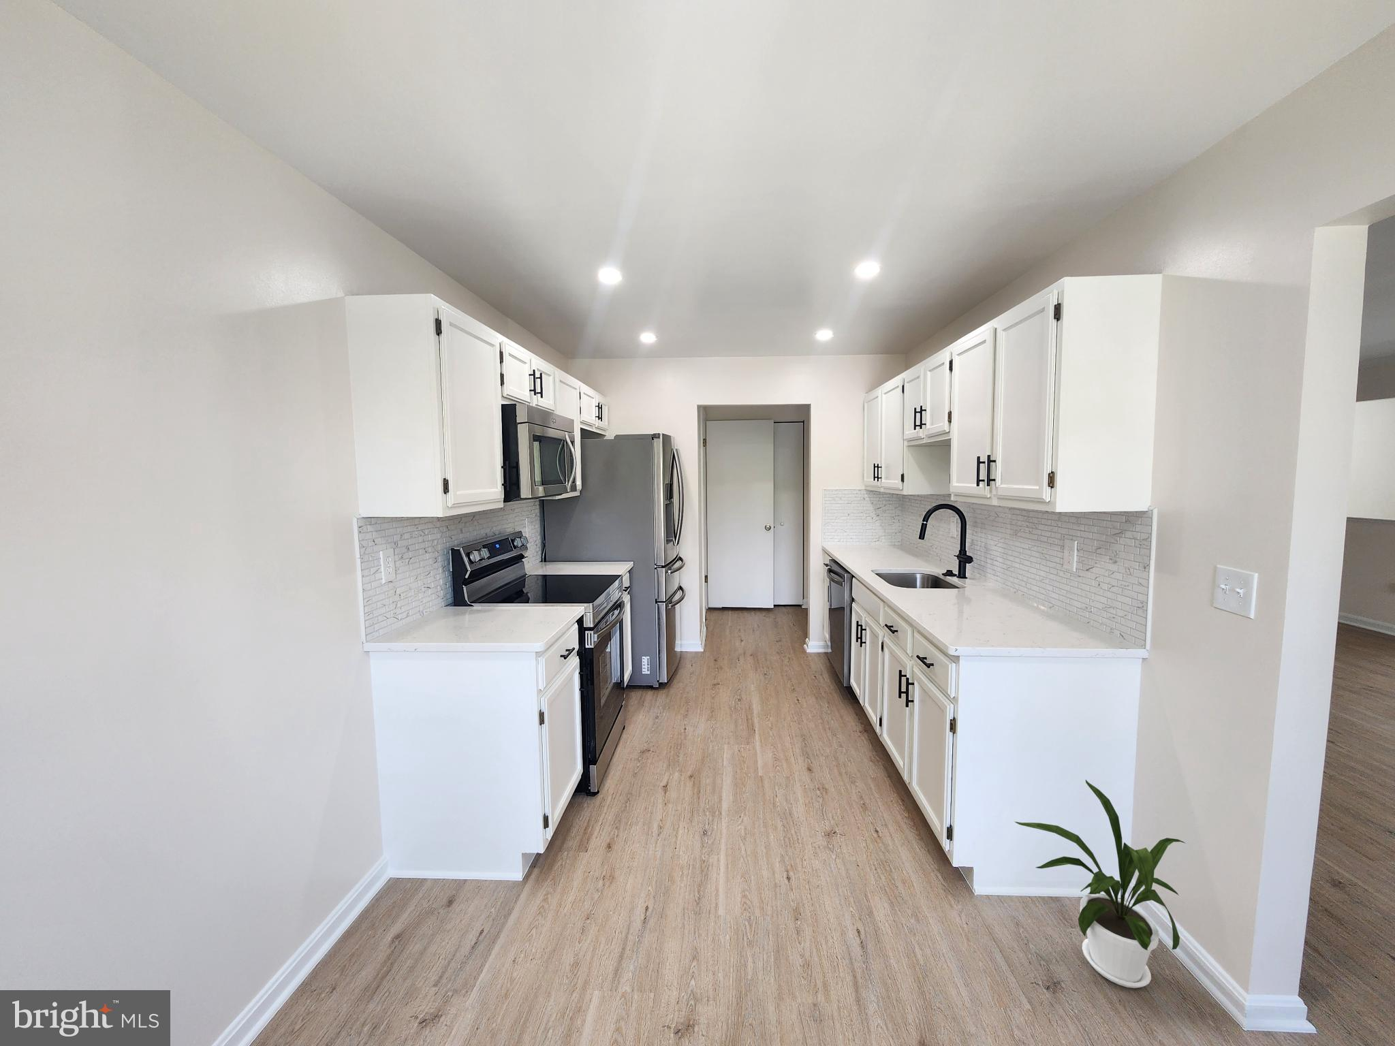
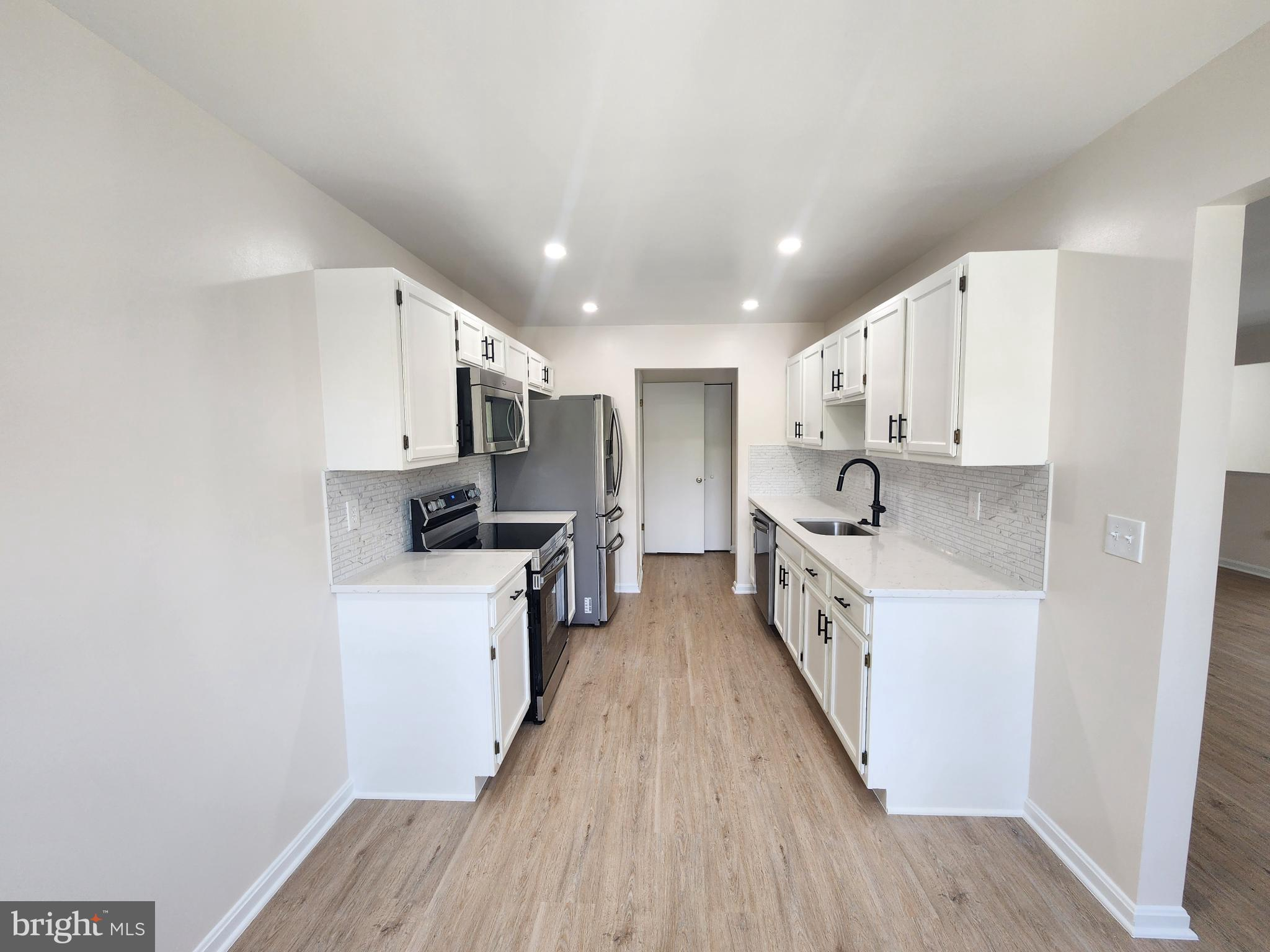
- house plant (1114, 887)
